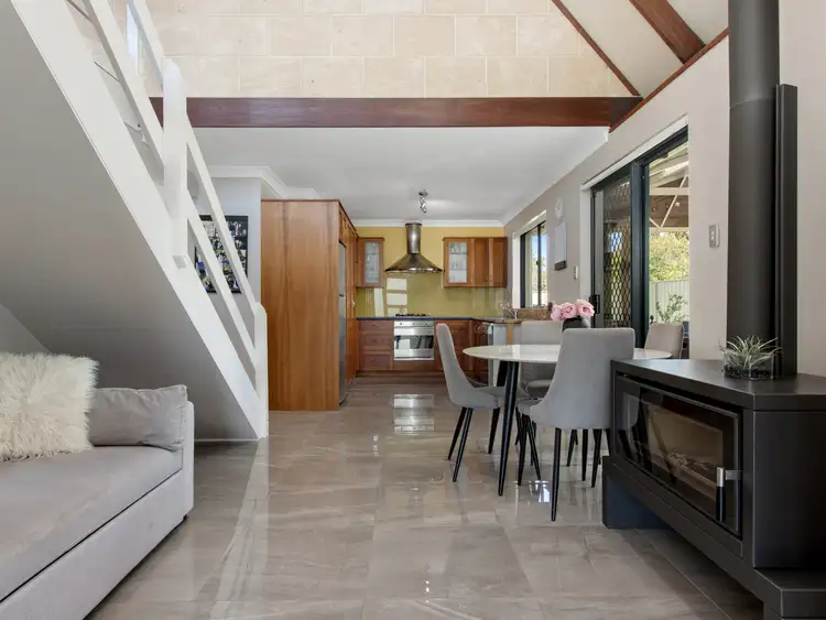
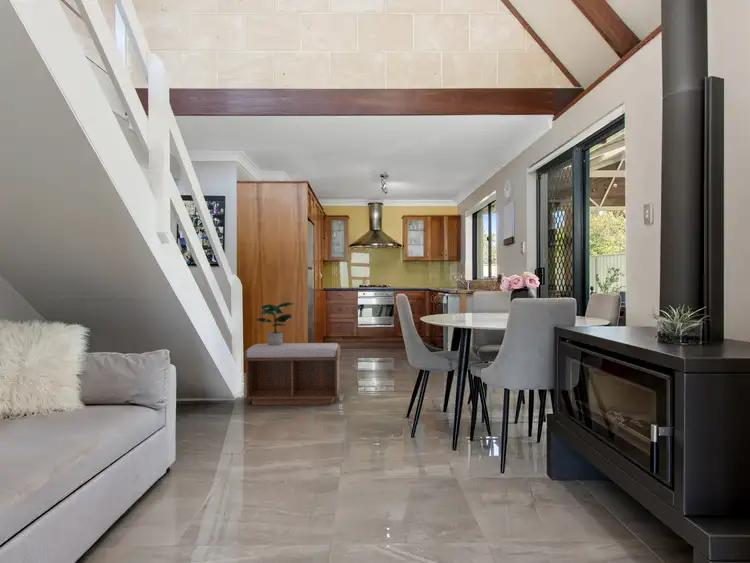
+ bench (294, 372)
+ potted plant (275, 323)
